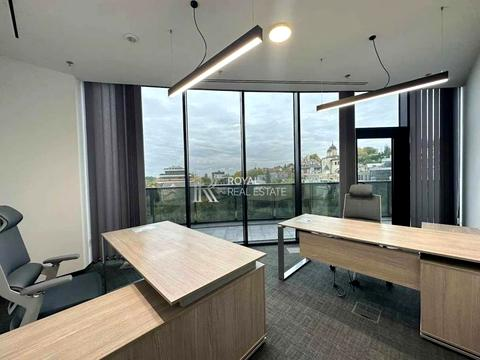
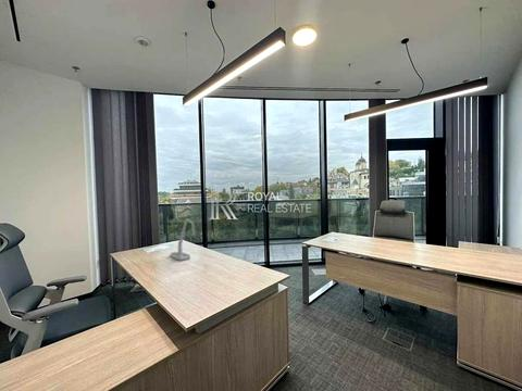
+ desk lamp (183, 237)
